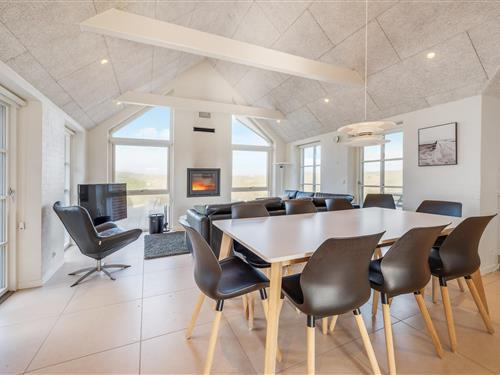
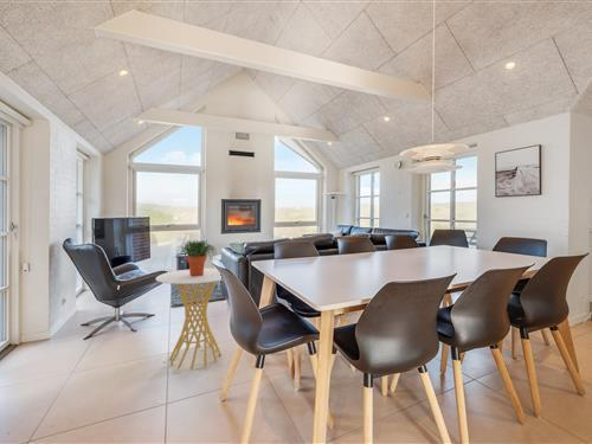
+ side table (195, 315)
+ potted plant (197, 257)
